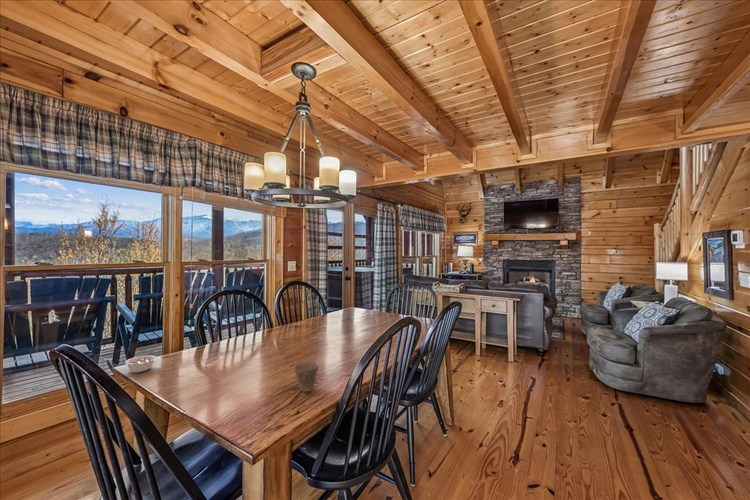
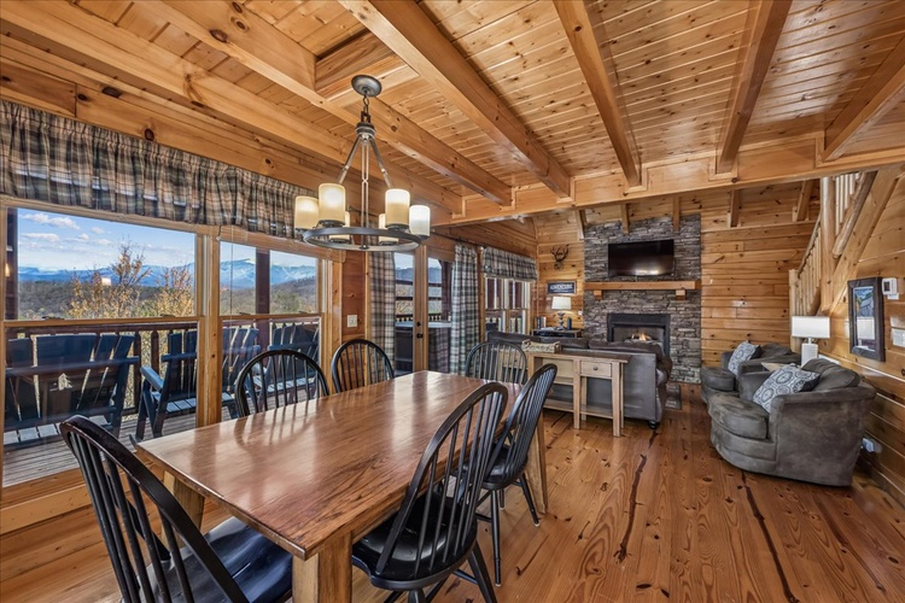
- legume (141, 363)
- cup (306, 377)
